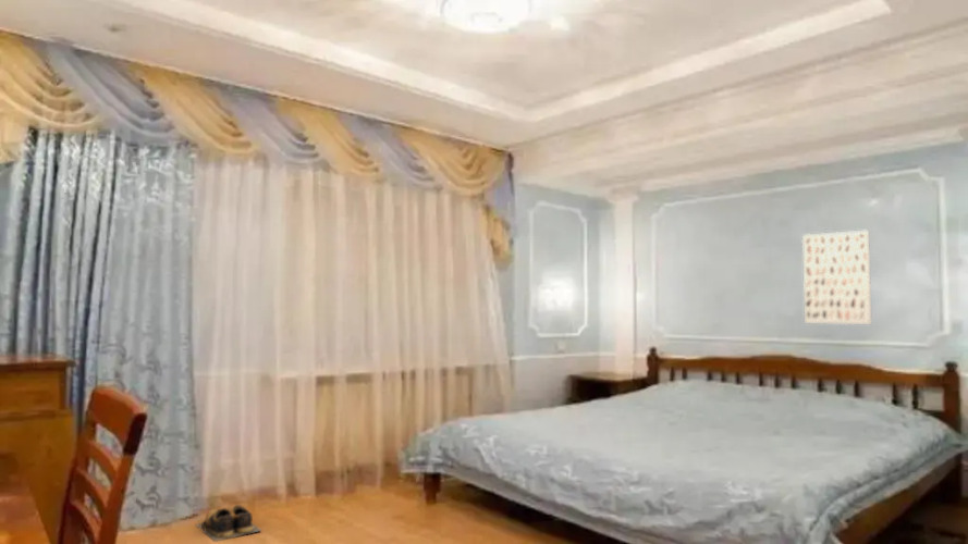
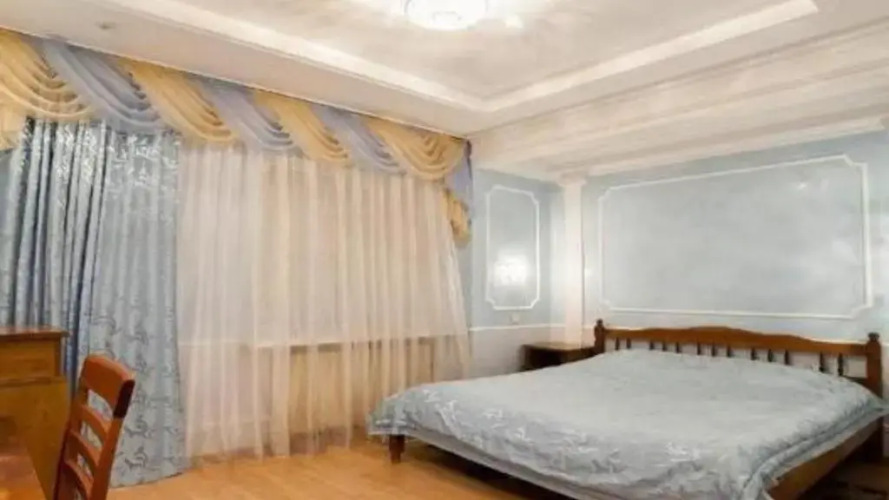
- shoes (228, 517)
- wall art (835, 277)
